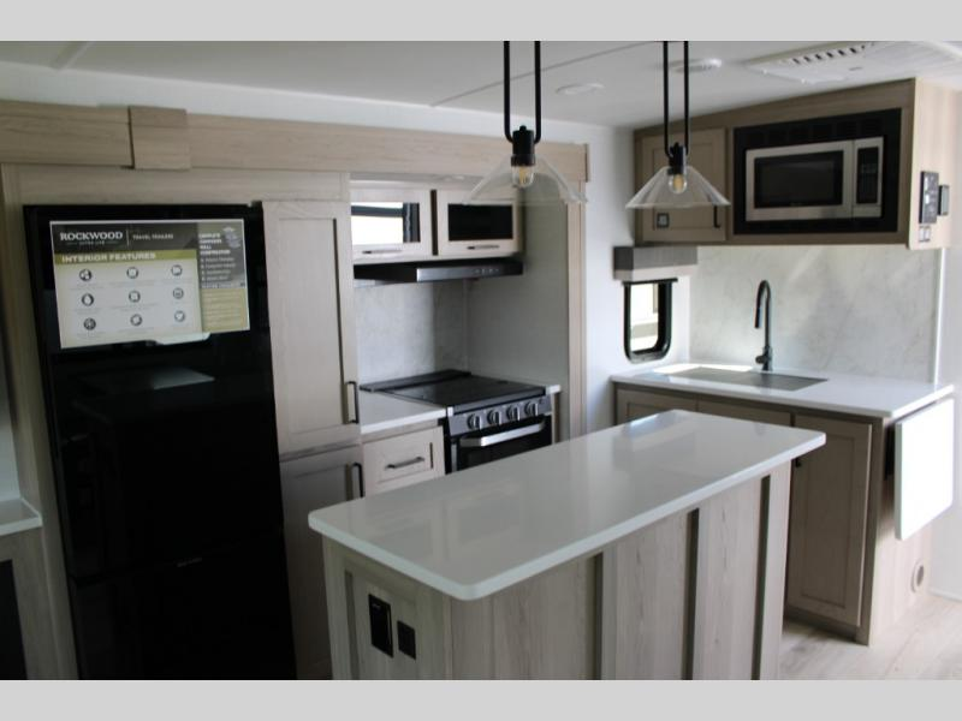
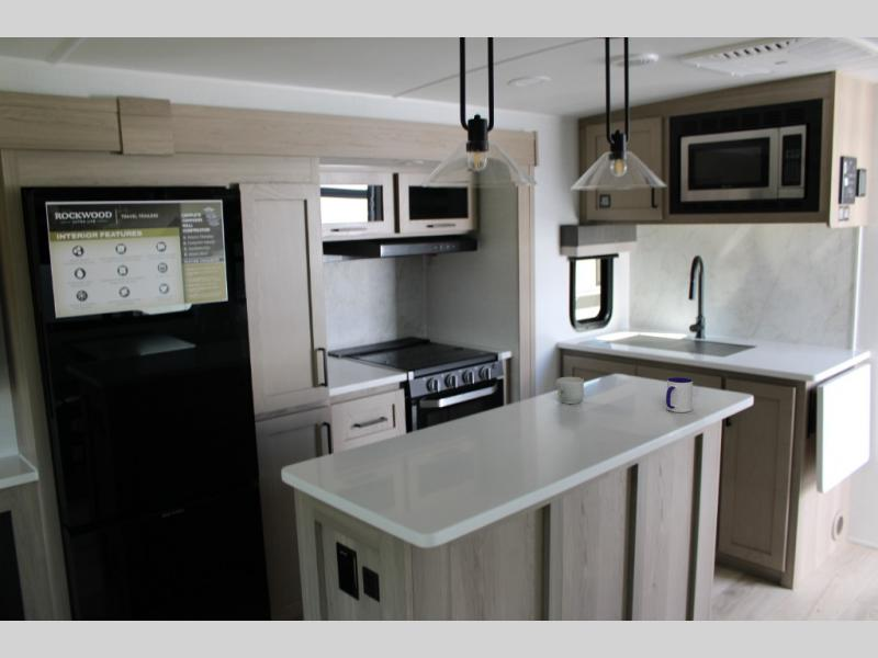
+ mug (676, 395)
+ mug (567, 389)
